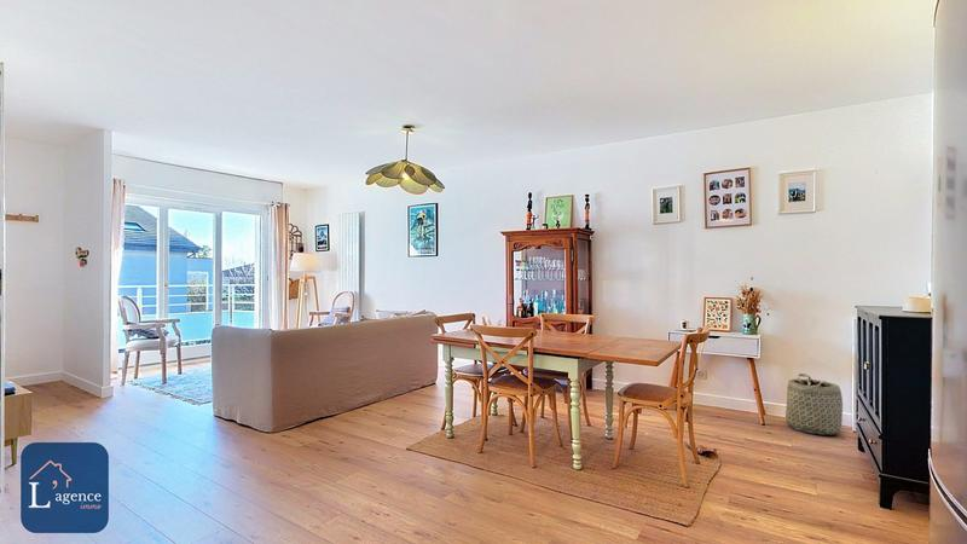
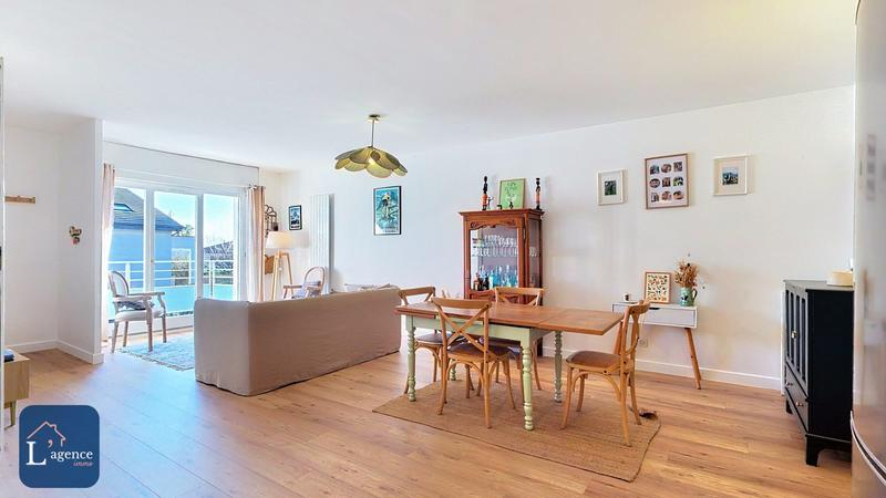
- basket (812, 401)
